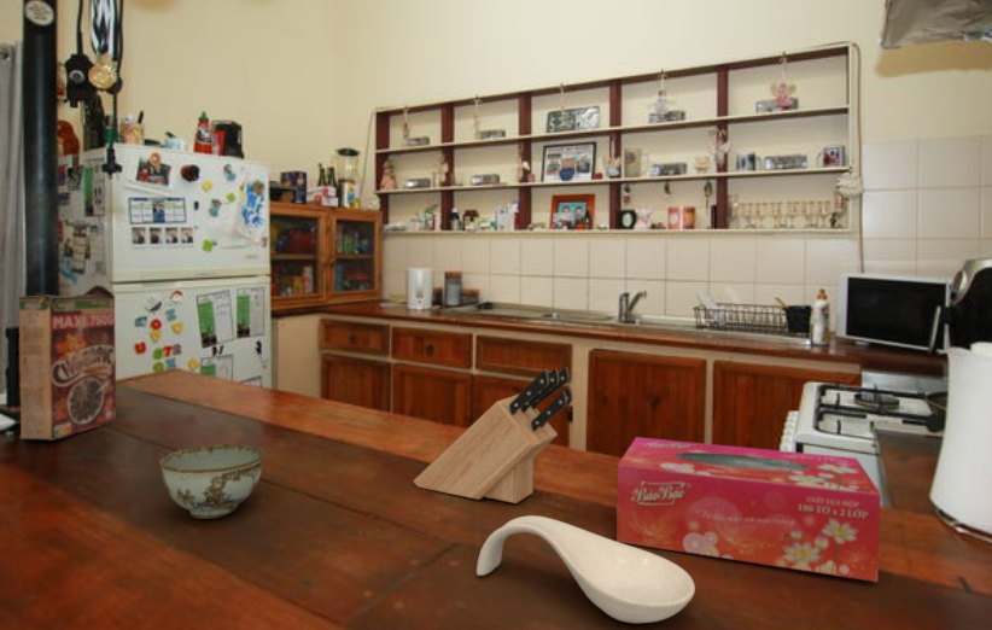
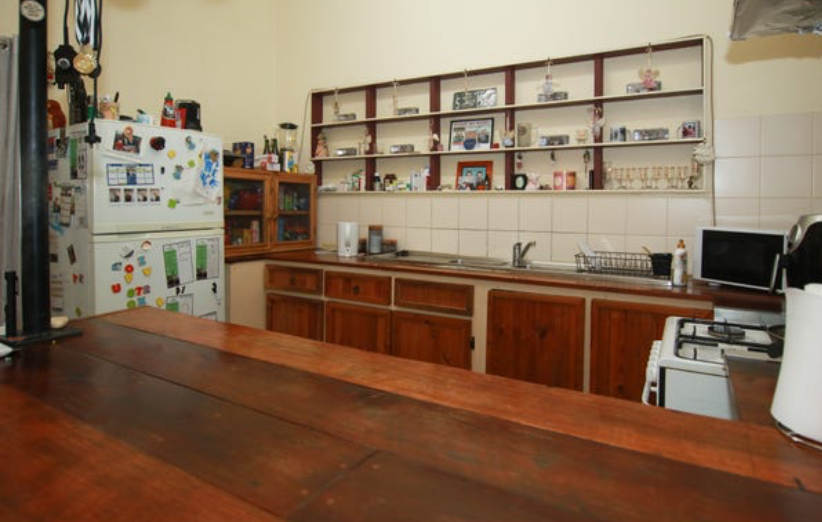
- tissue box (739, 498)
- spoon rest (579, 562)
- cereal box (69, 357)
- bowl (214, 483)
- knife block (494, 427)
